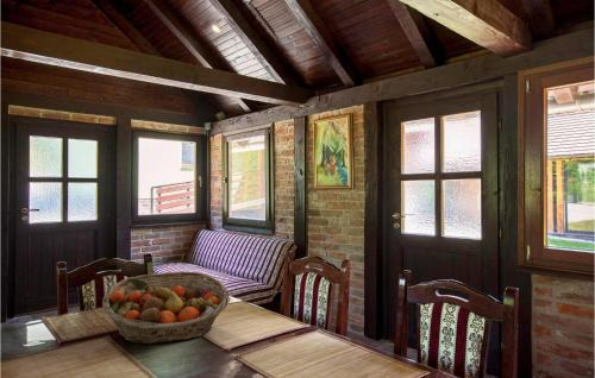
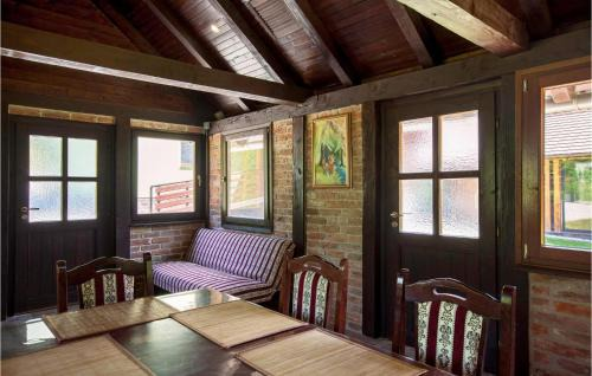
- fruit basket (168, 304)
